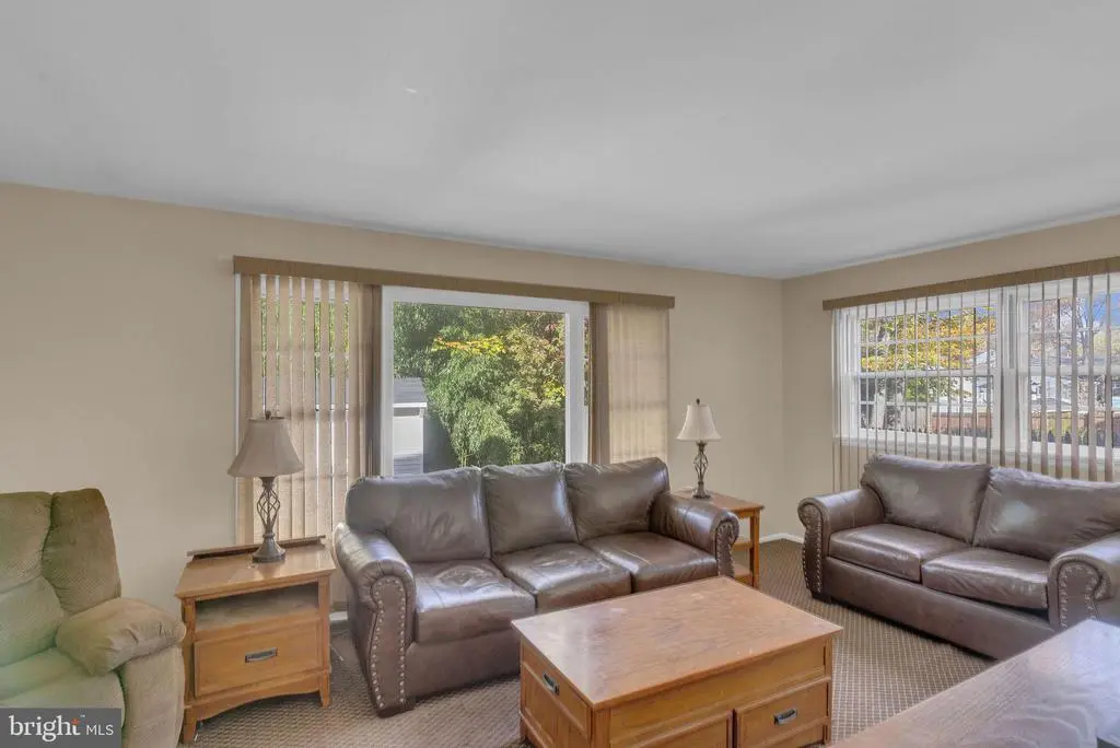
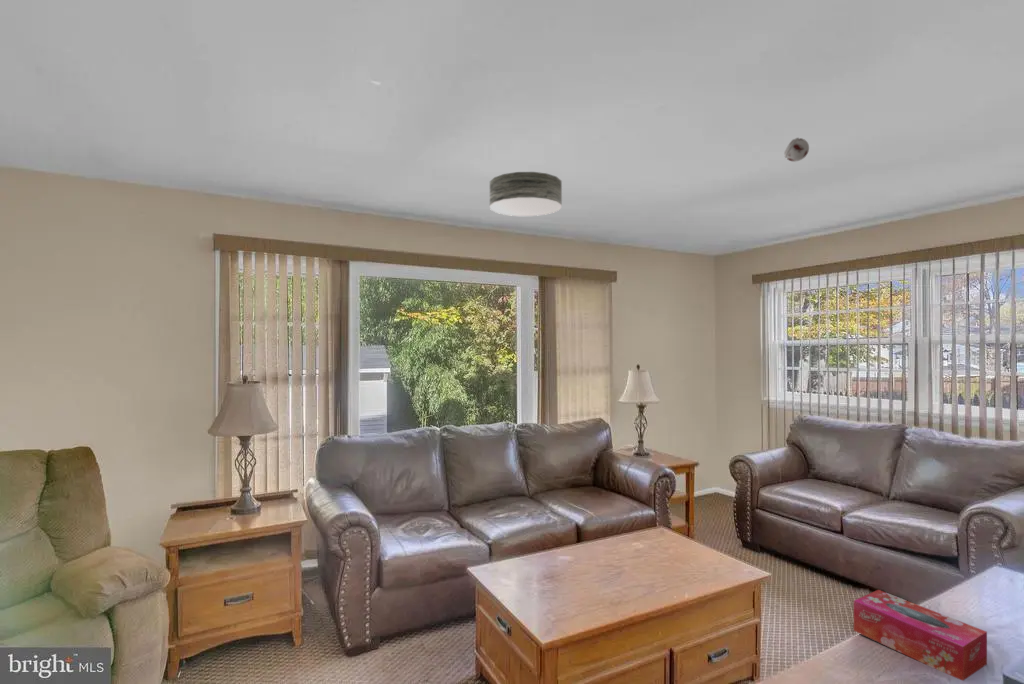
+ smoke detector (796, 149)
+ tissue box (916, 631)
+ ceiling light (525, 195)
